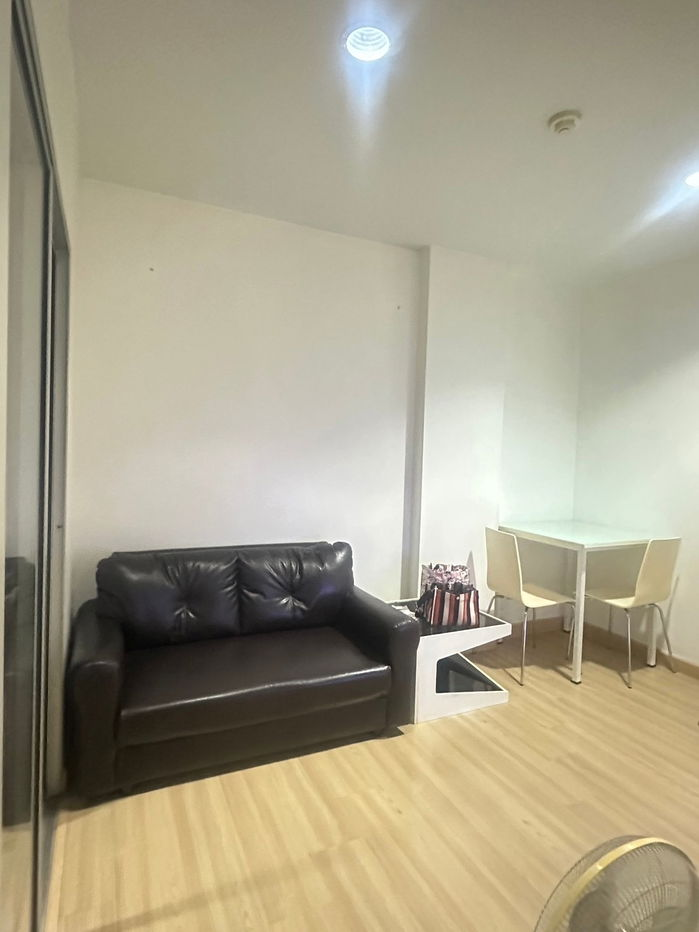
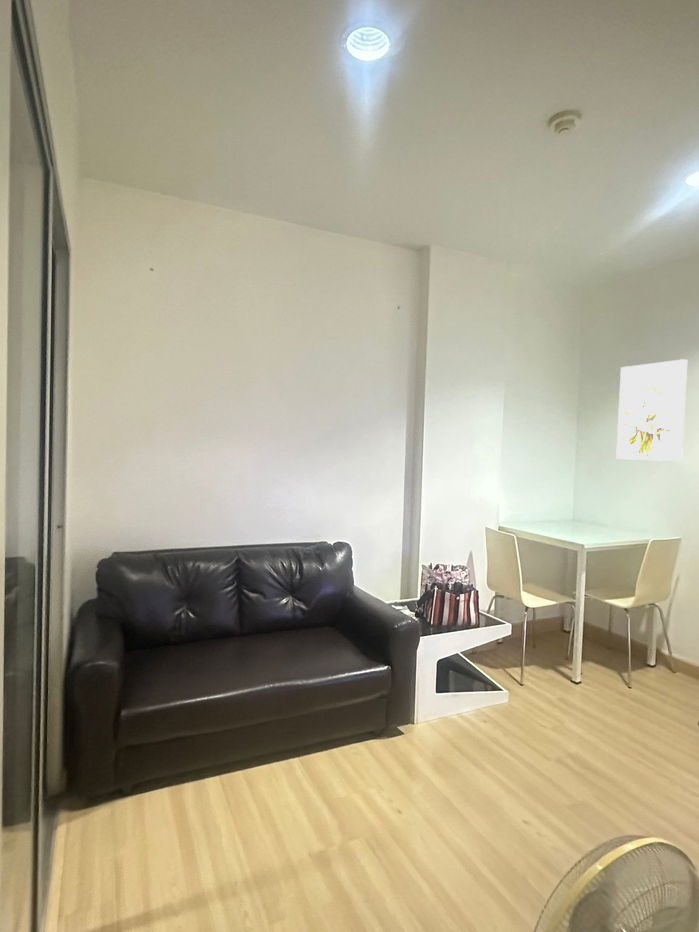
+ wall art (649, 412)
